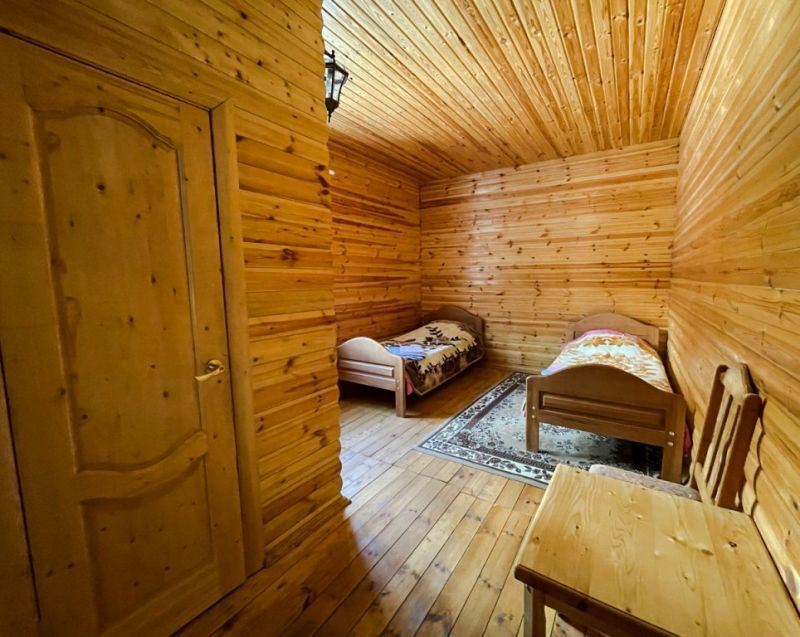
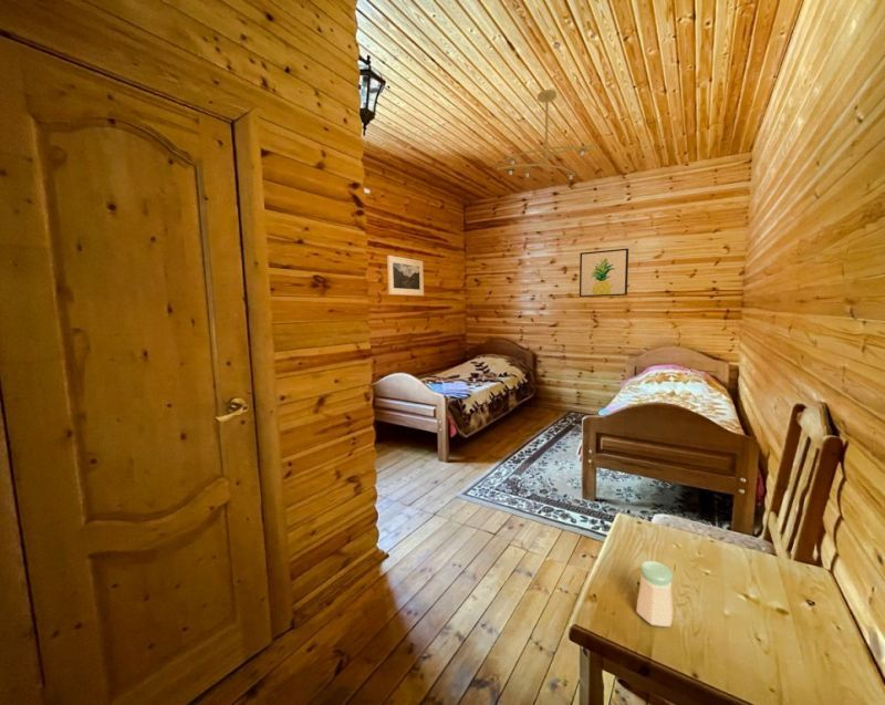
+ wall art (603, 273)
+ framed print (406, 277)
+ ceiling light fixture (545, 139)
+ salt shaker (655, 591)
